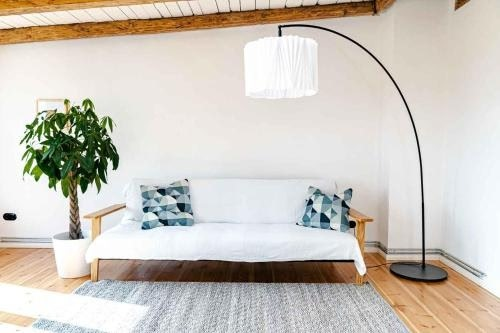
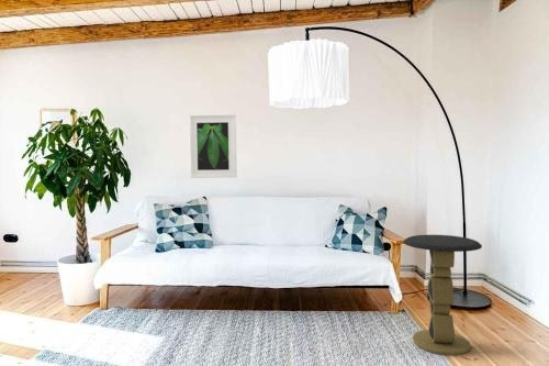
+ side table (440, 291)
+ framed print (212, 146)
